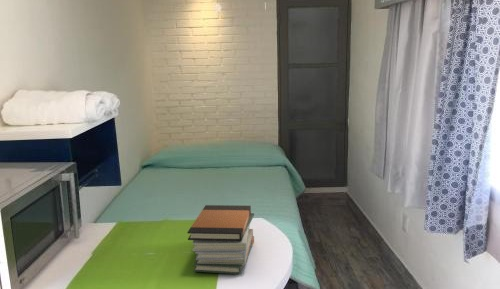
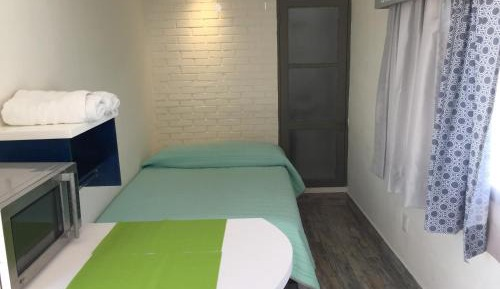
- book stack (223, 237)
